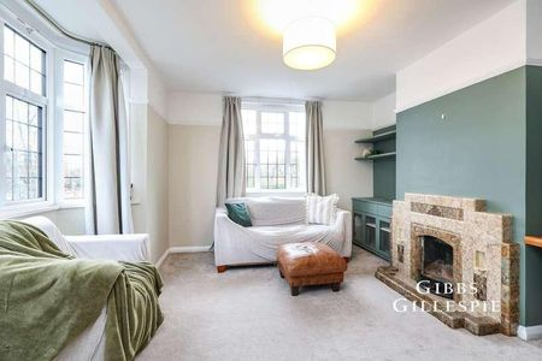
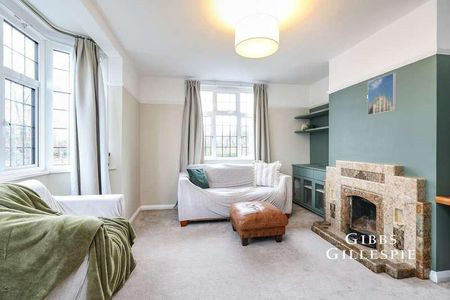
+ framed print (381, 95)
